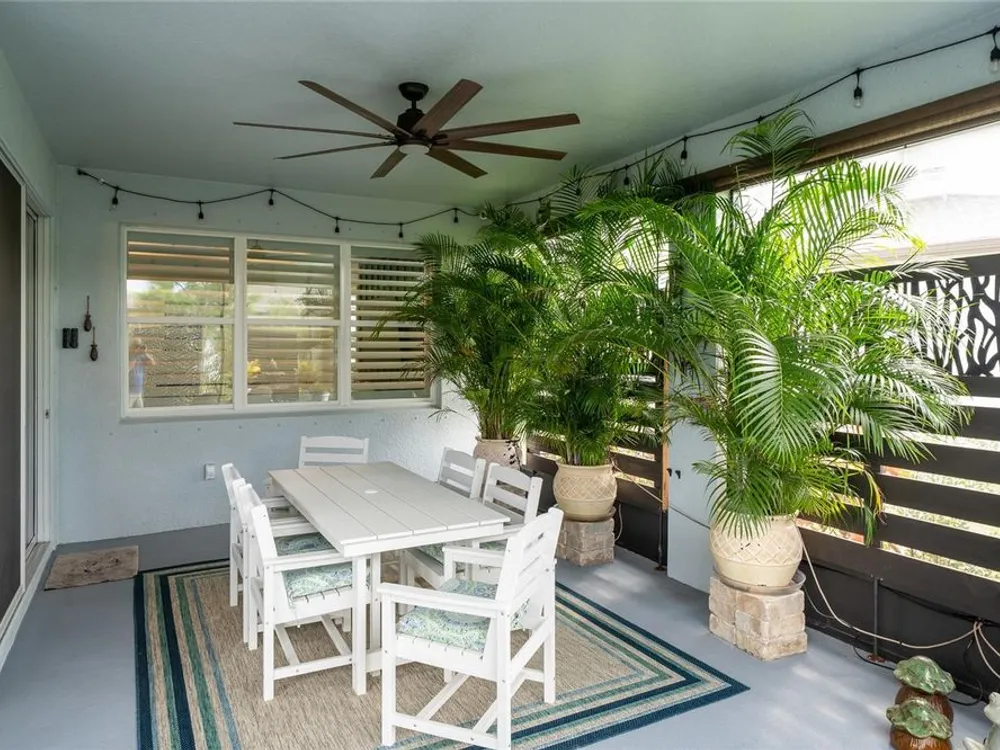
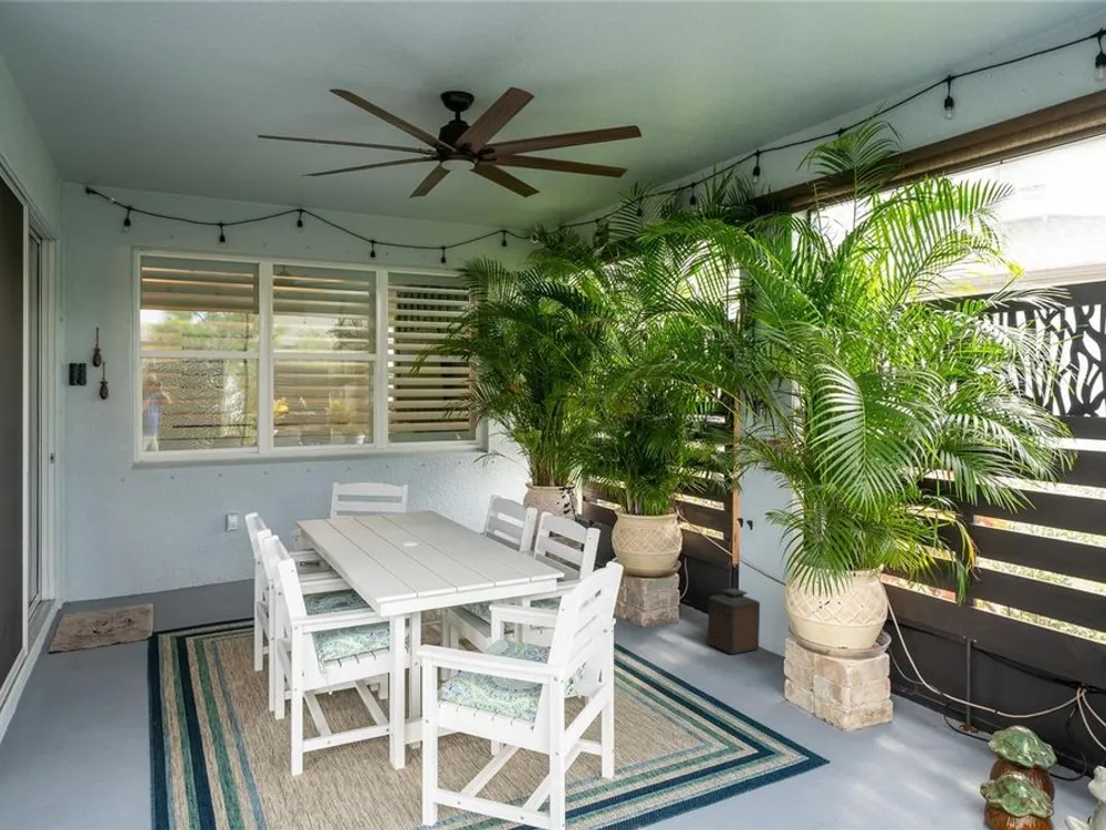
+ lantern (733, 619)
